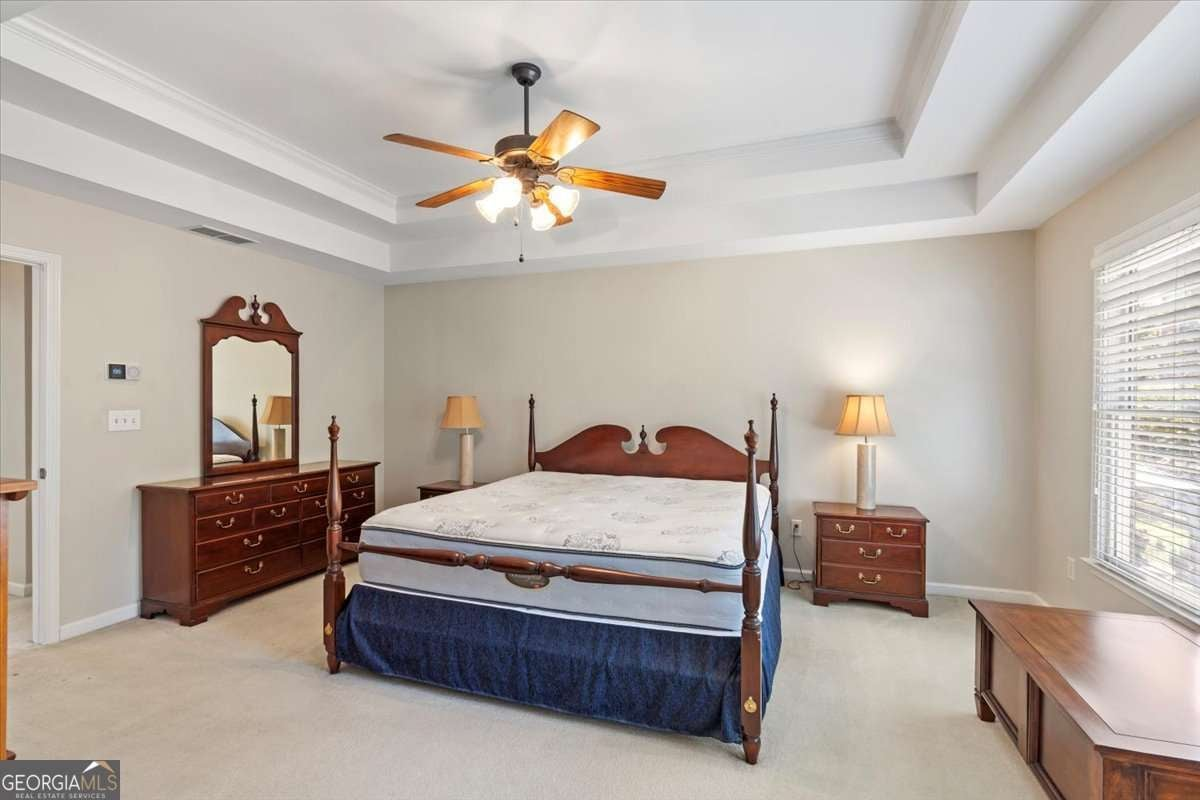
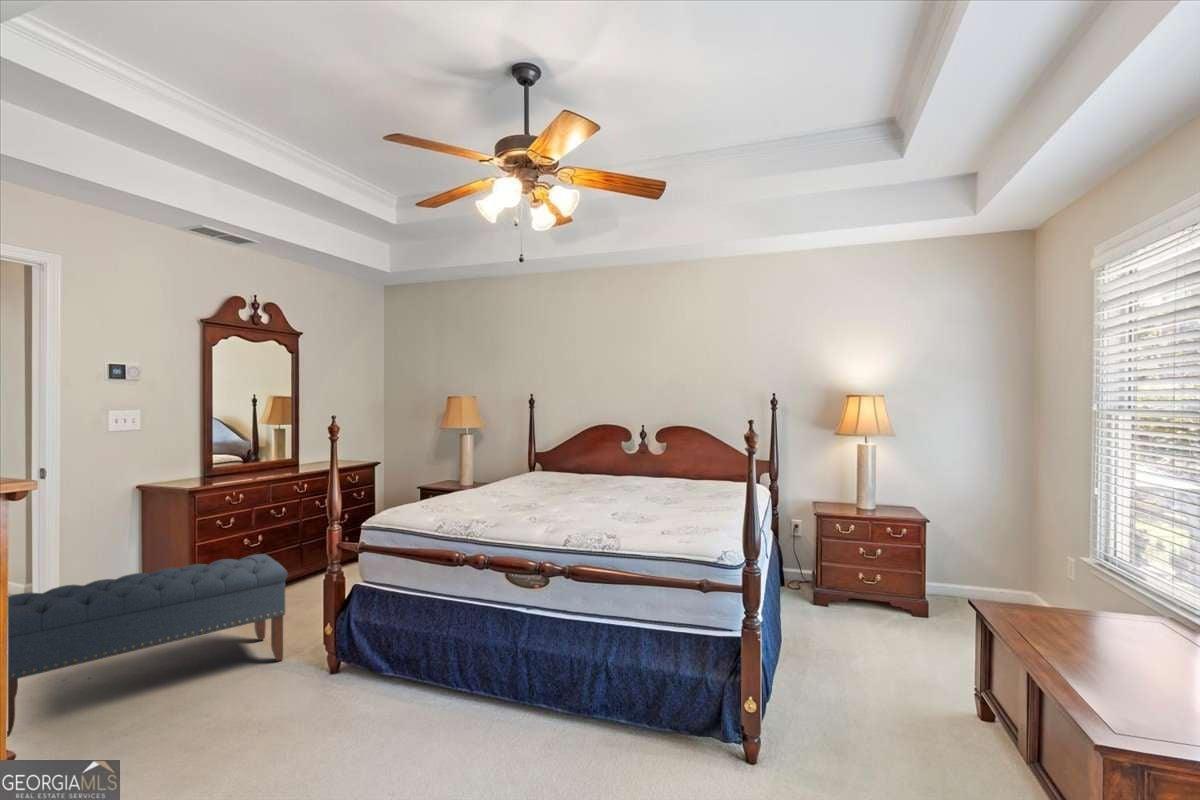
+ bench (154, 628)
